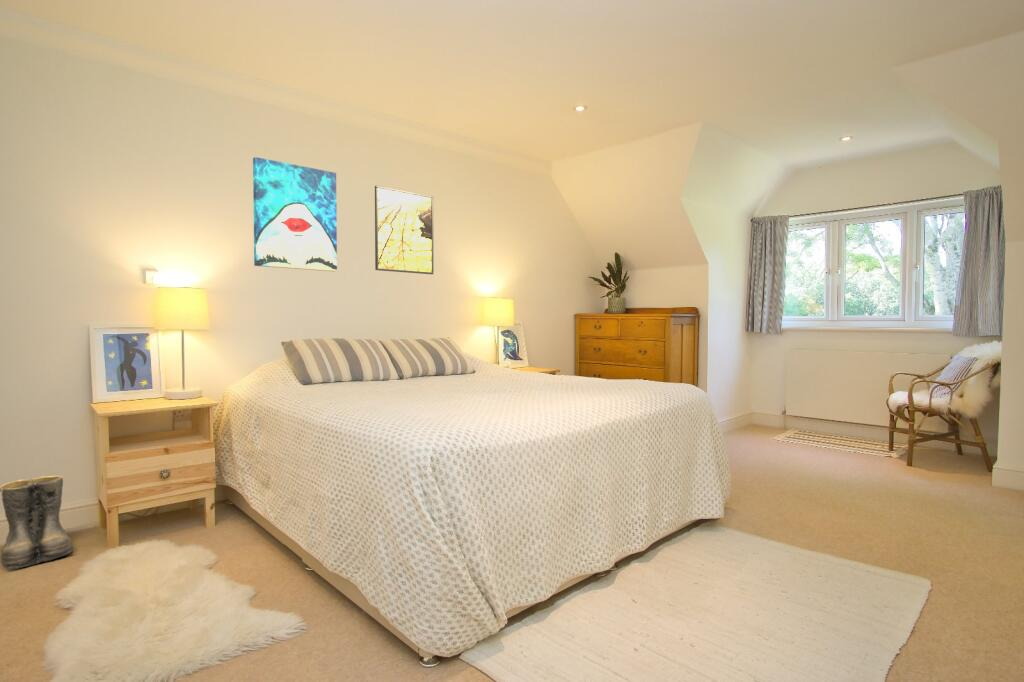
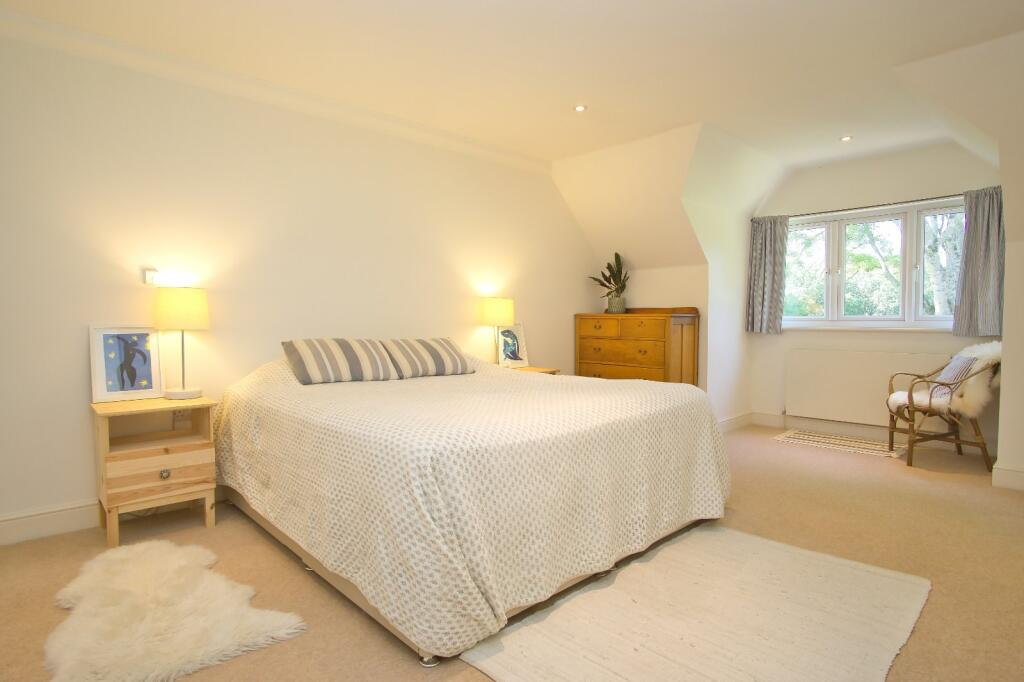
- boots (34, 518)
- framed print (405, 231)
- wall art (297, 217)
